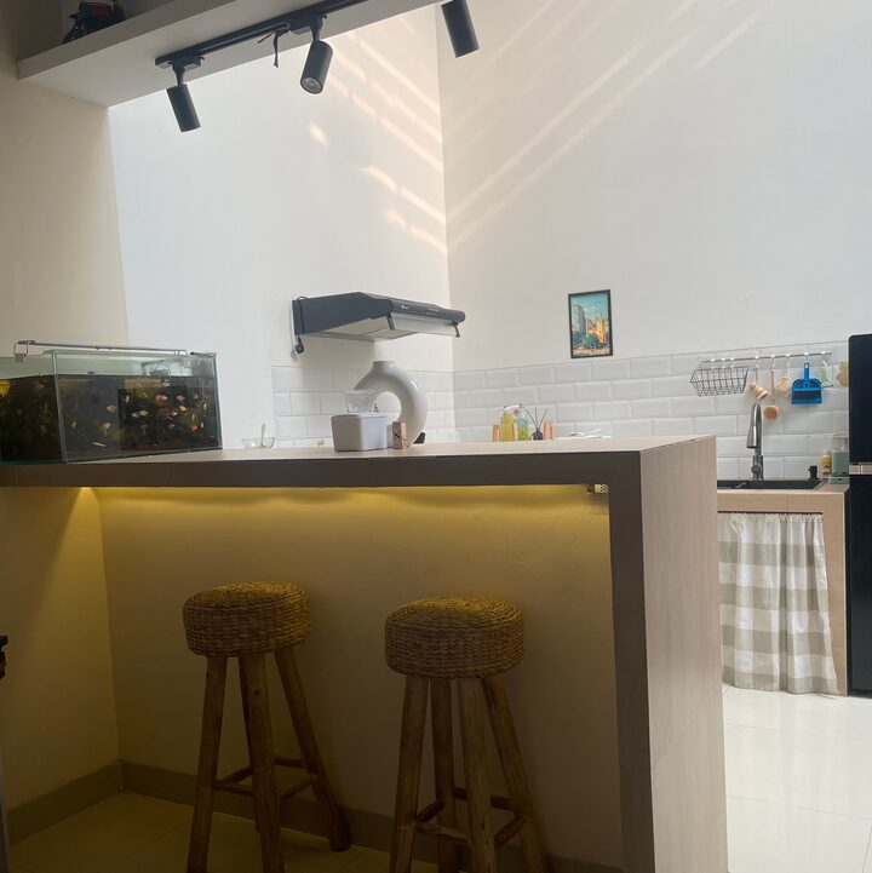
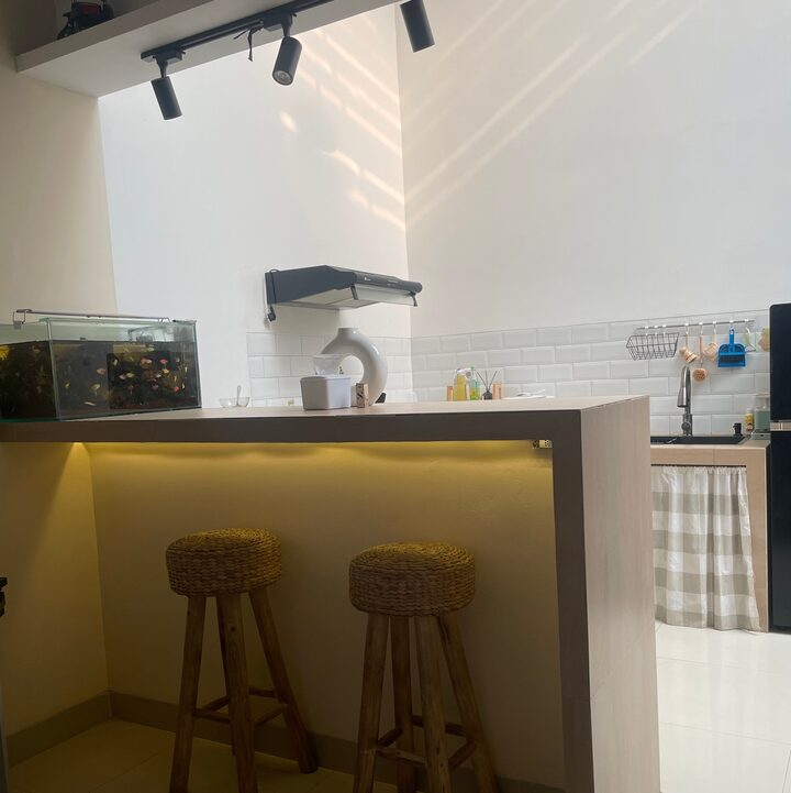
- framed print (590, 324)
